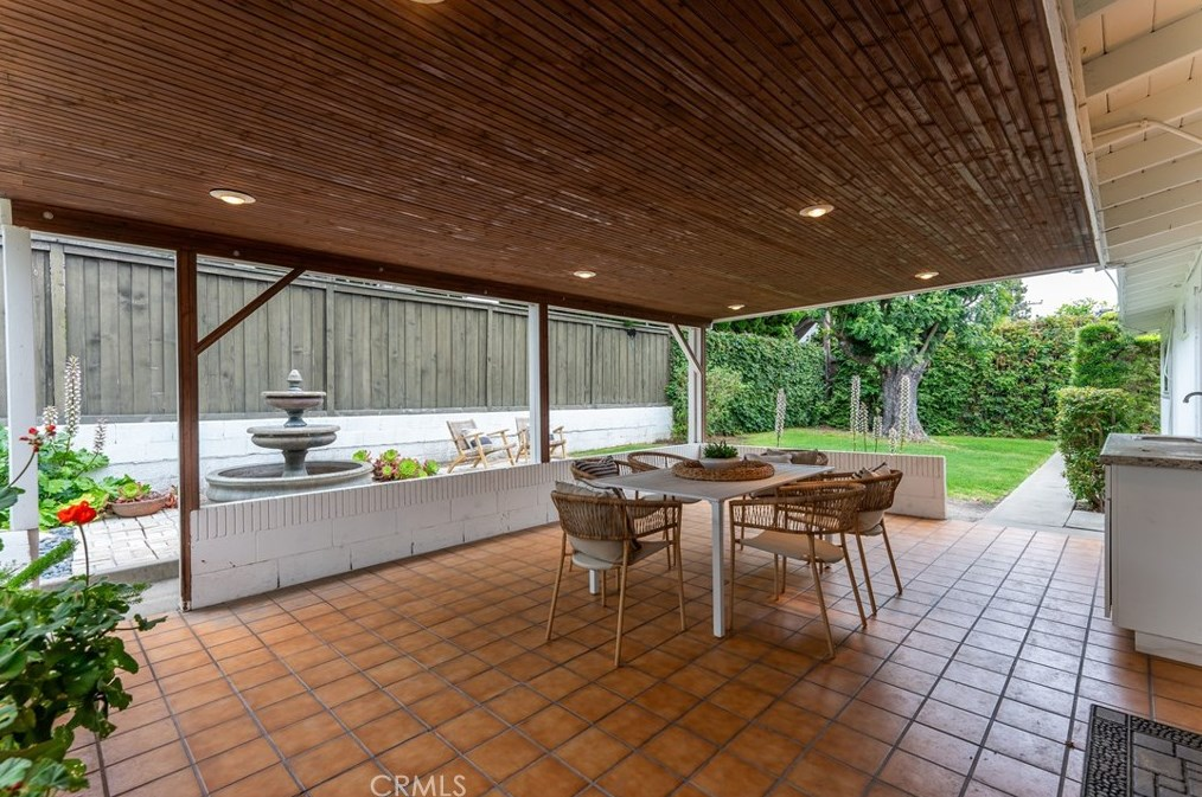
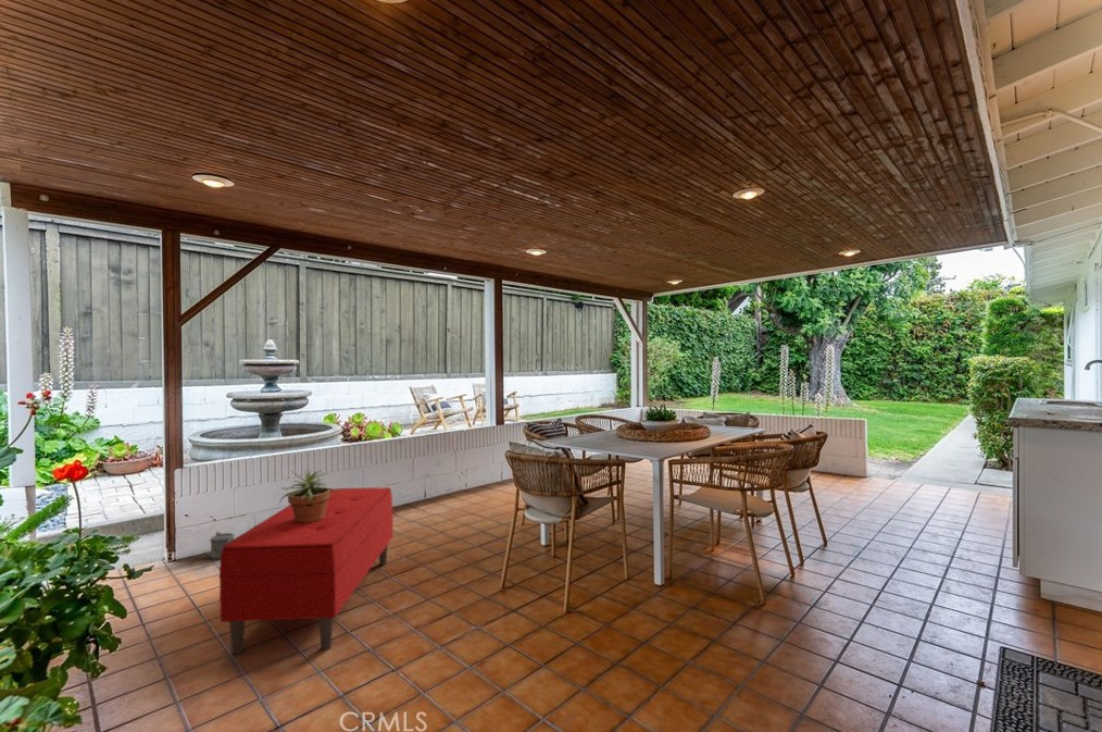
+ bench (323, 556)
+ potted plant (309, 493)
+ watering can (224, 545)
